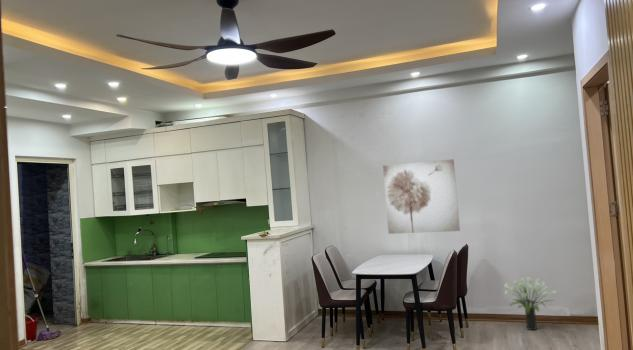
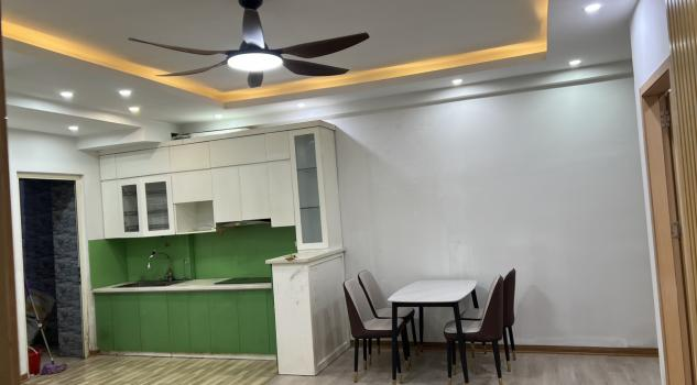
- potted plant (530, 302)
- wall art (420, 197)
